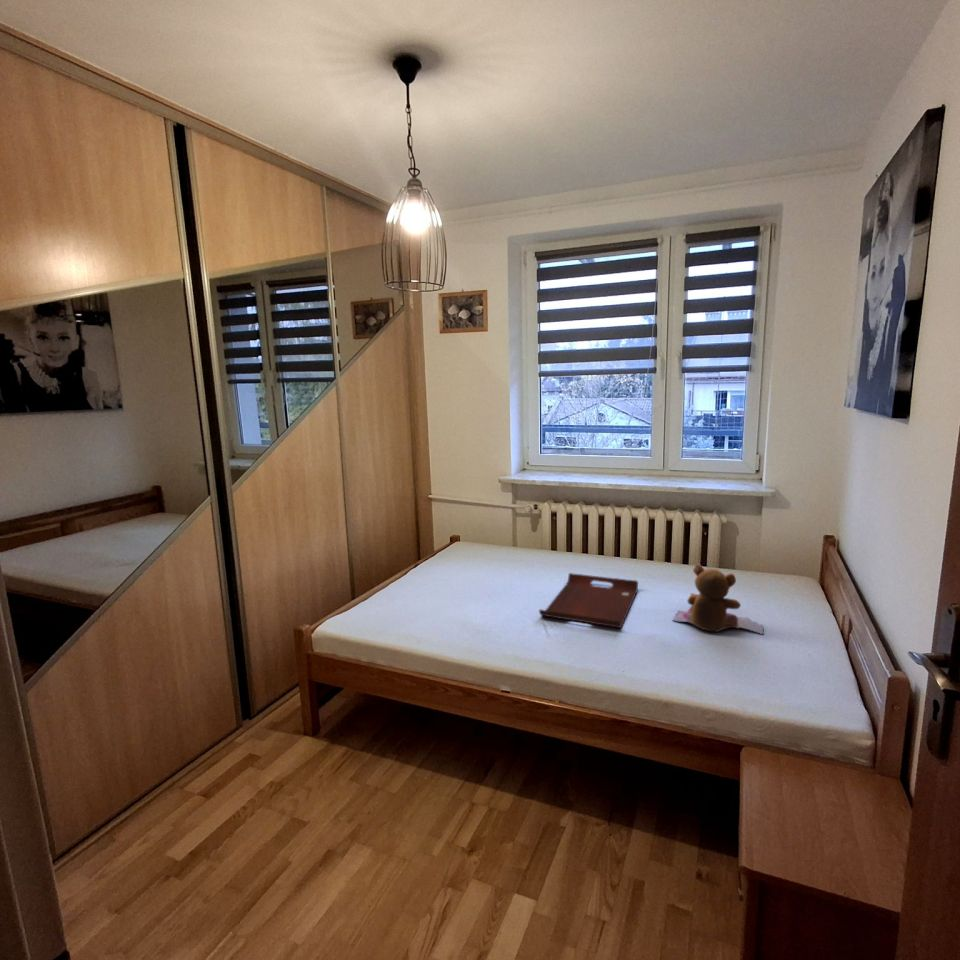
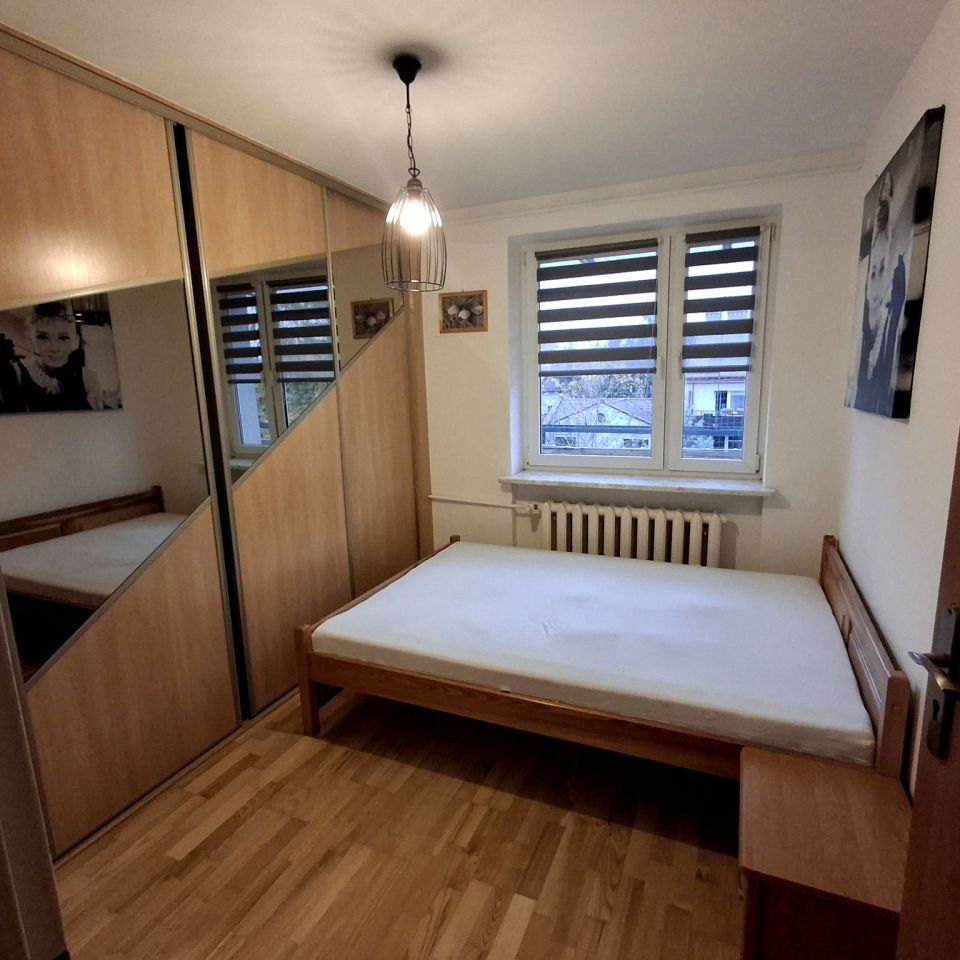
- teddy bear (717, 594)
- serving tray (591, 599)
